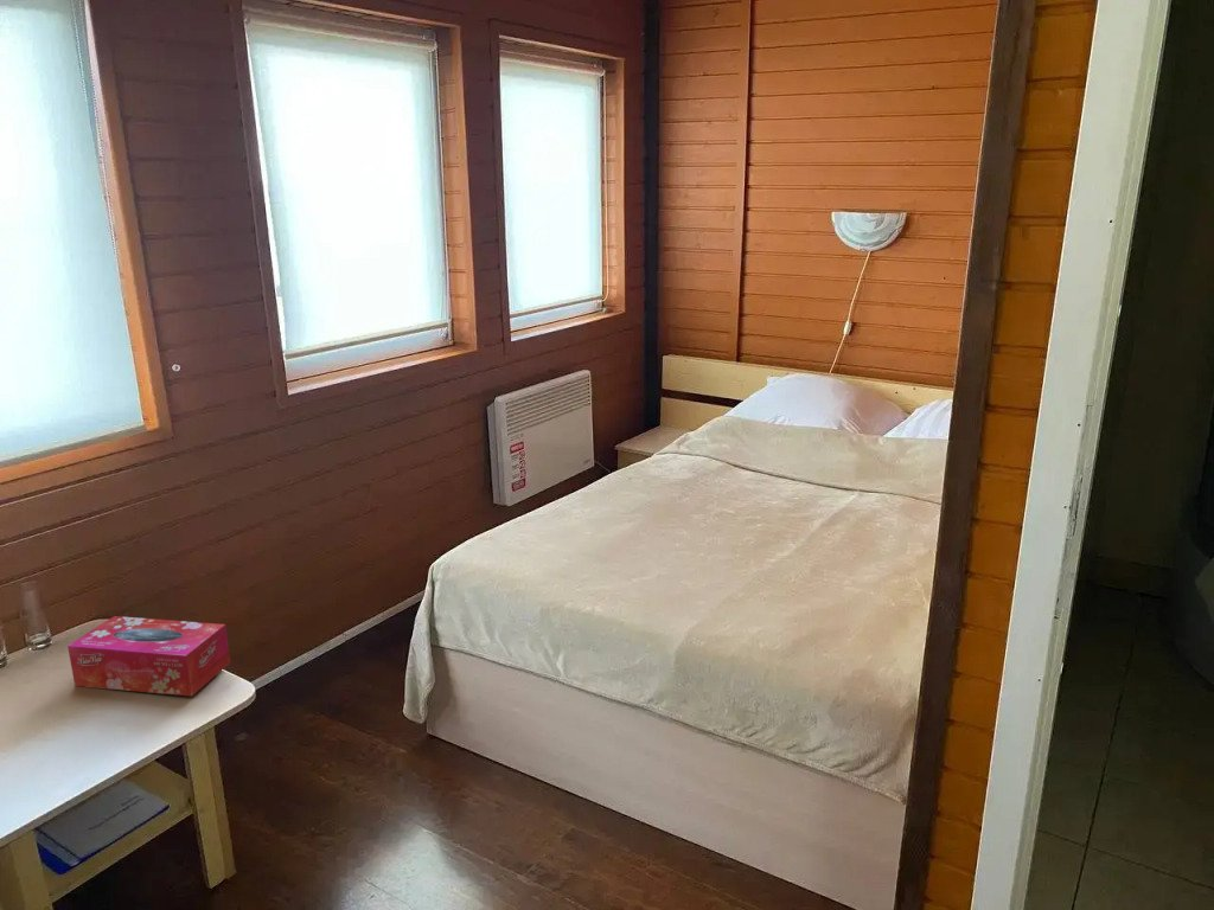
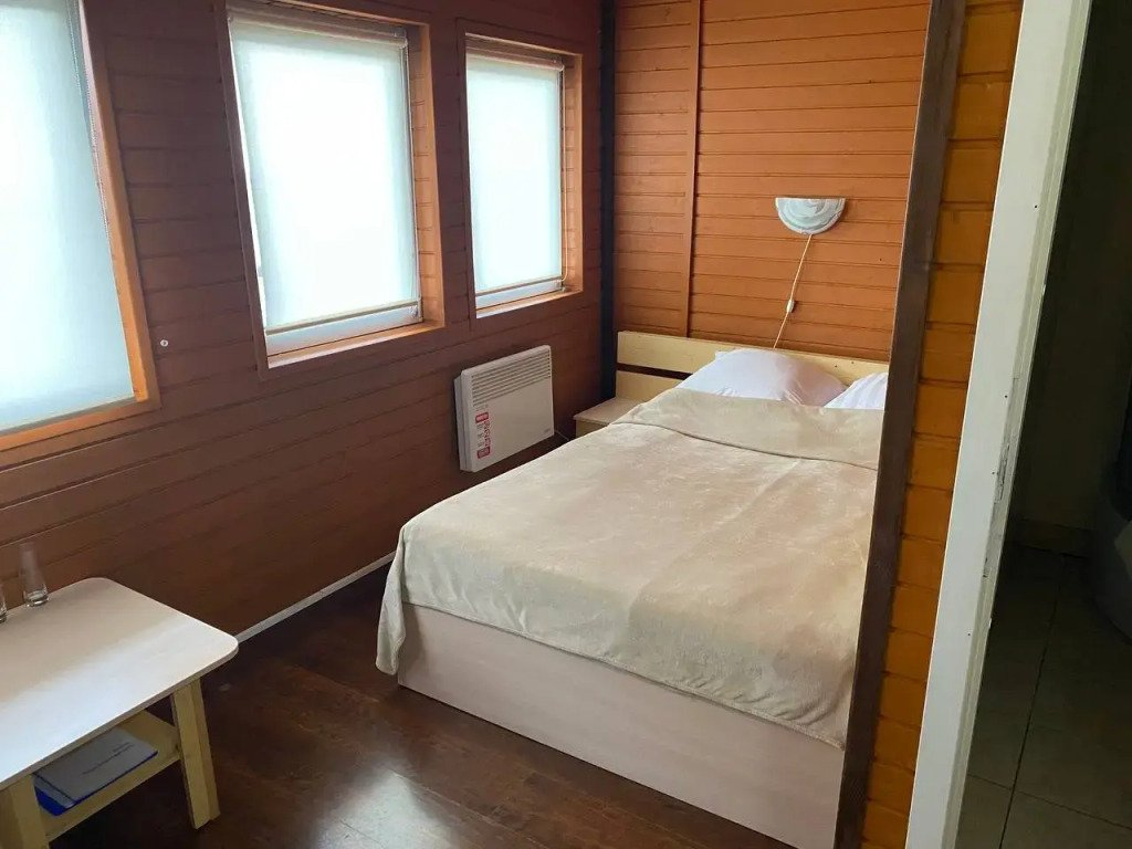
- tissue box (151, 654)
